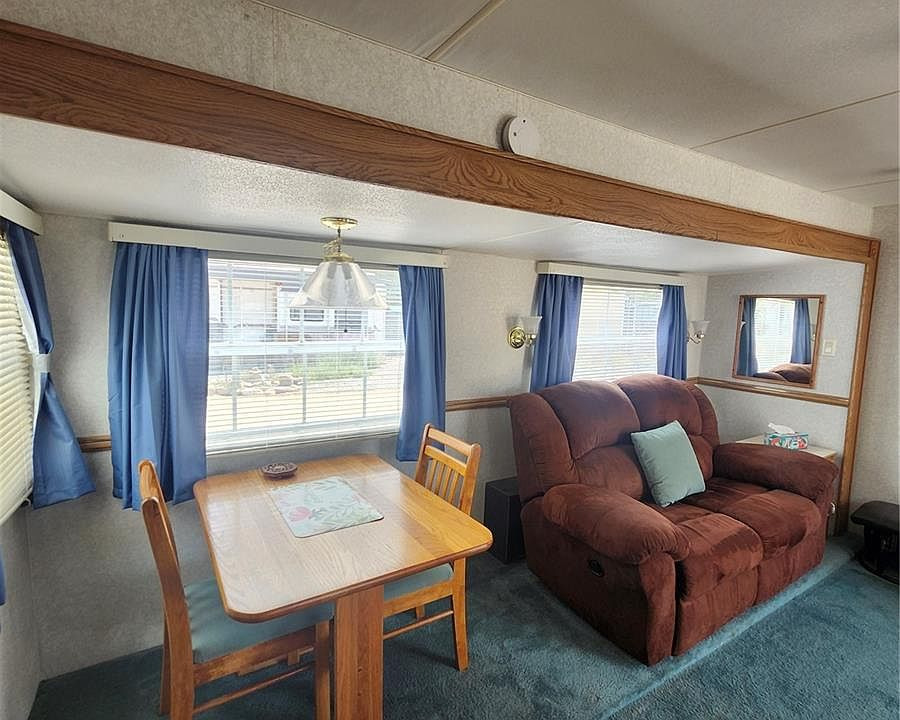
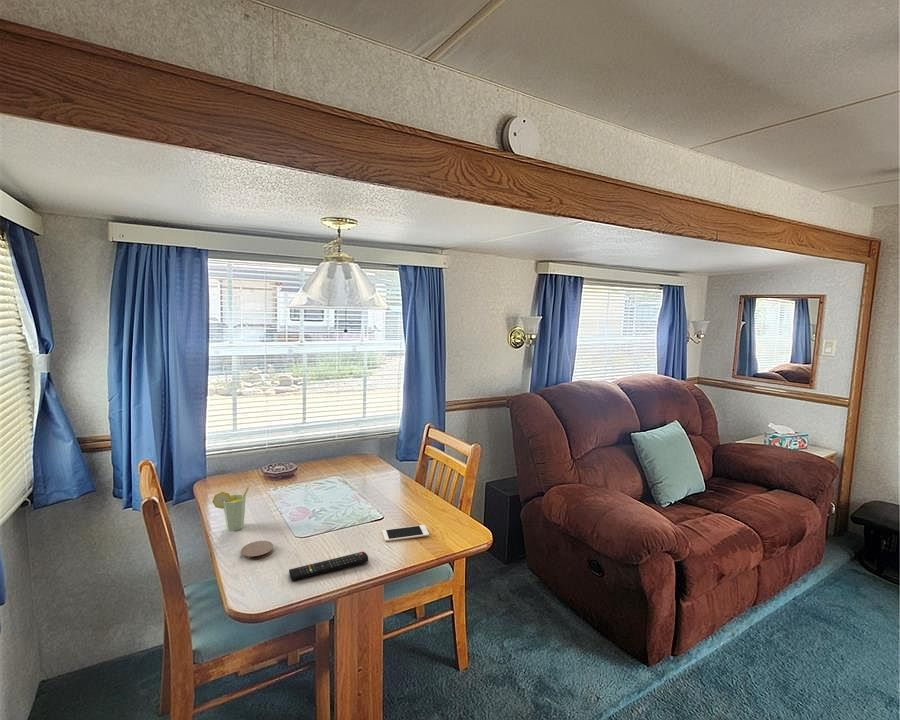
+ cell phone (405, 532)
+ cup (231, 508)
+ coaster (257, 550)
+ remote control (330, 566)
